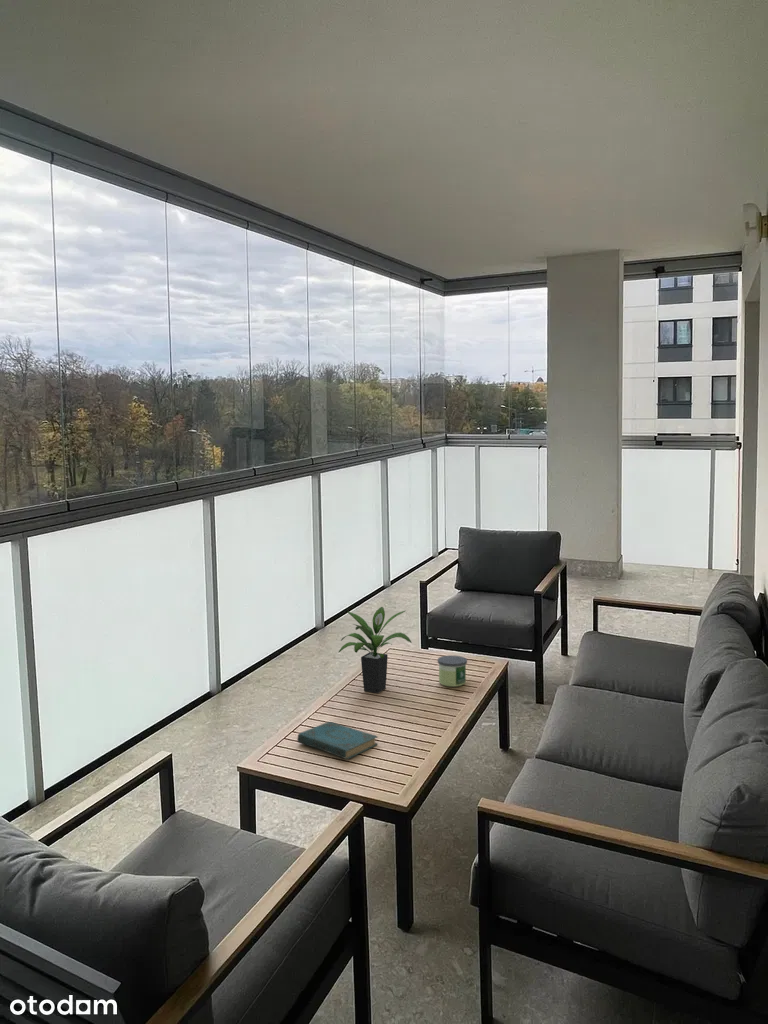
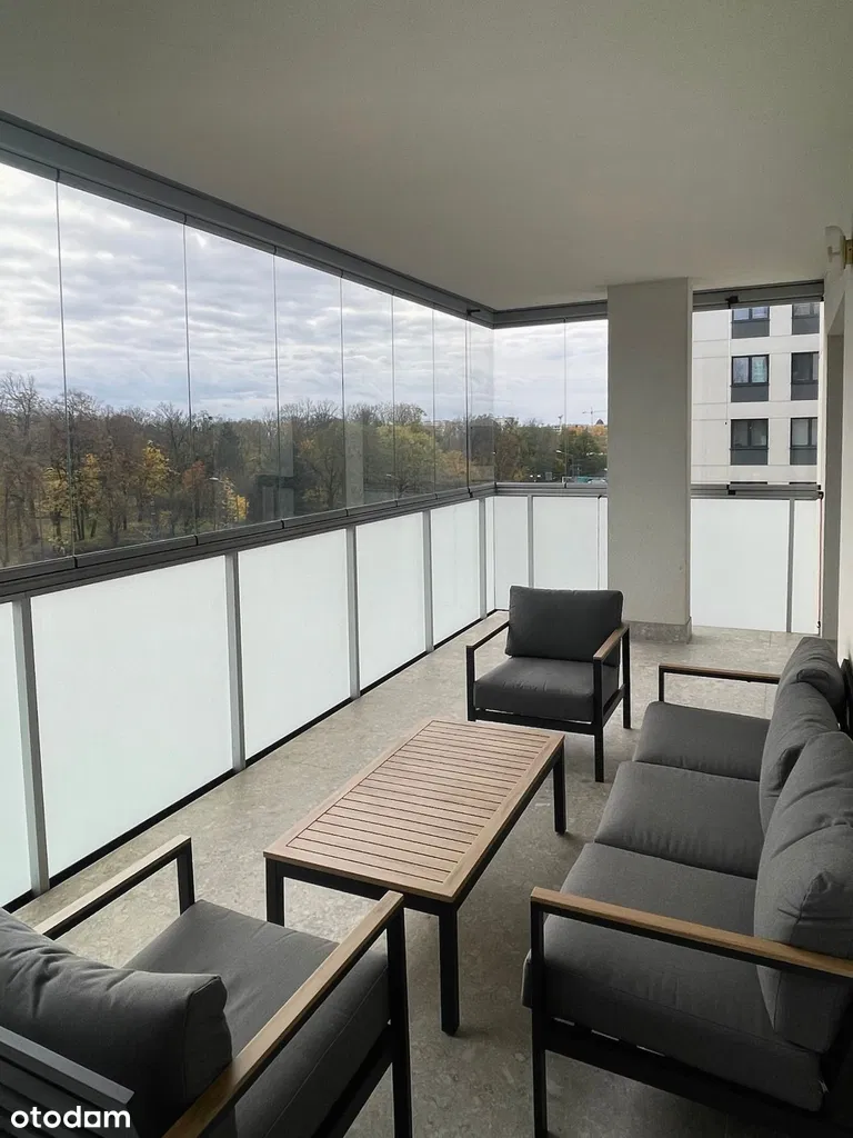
- book (337, 739)
- potted plant (374, 650)
- candle (452, 671)
